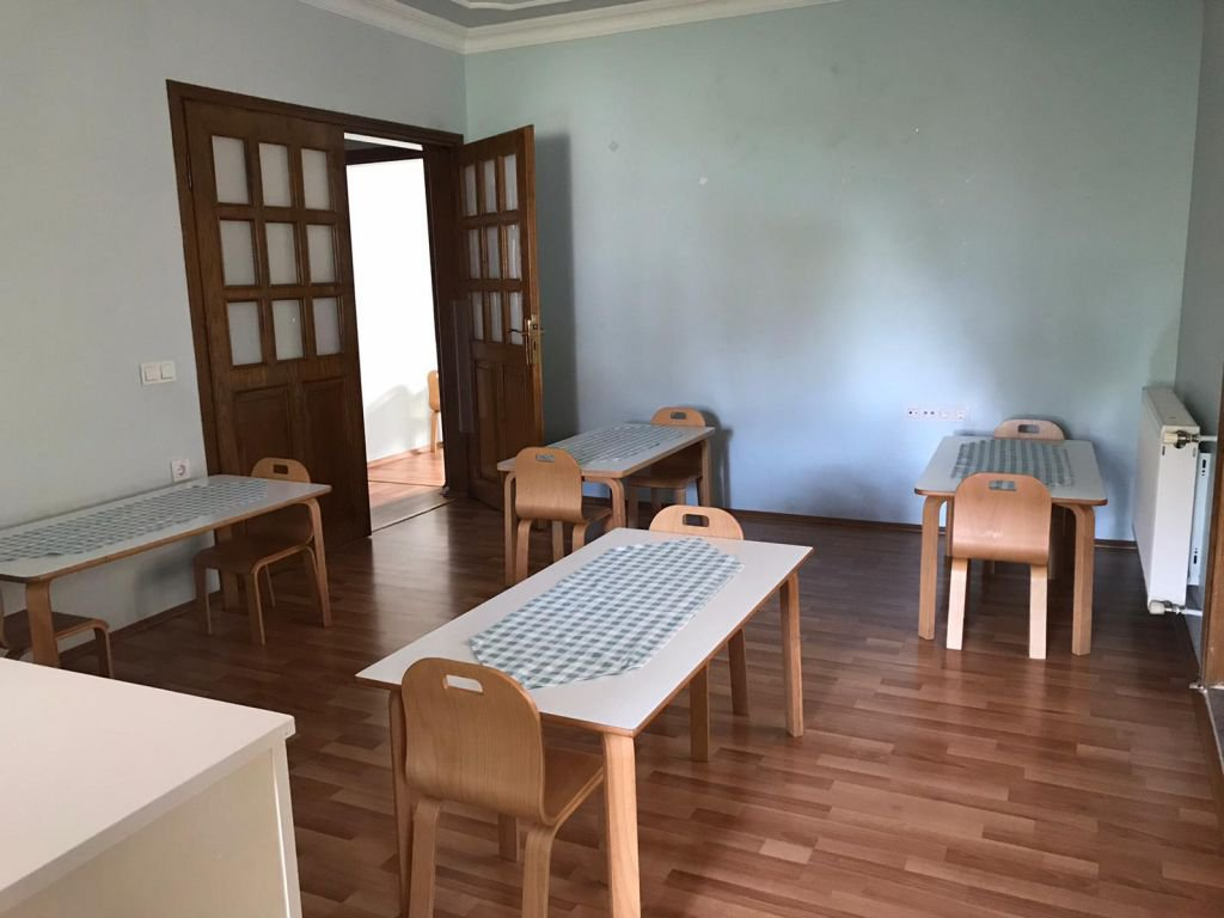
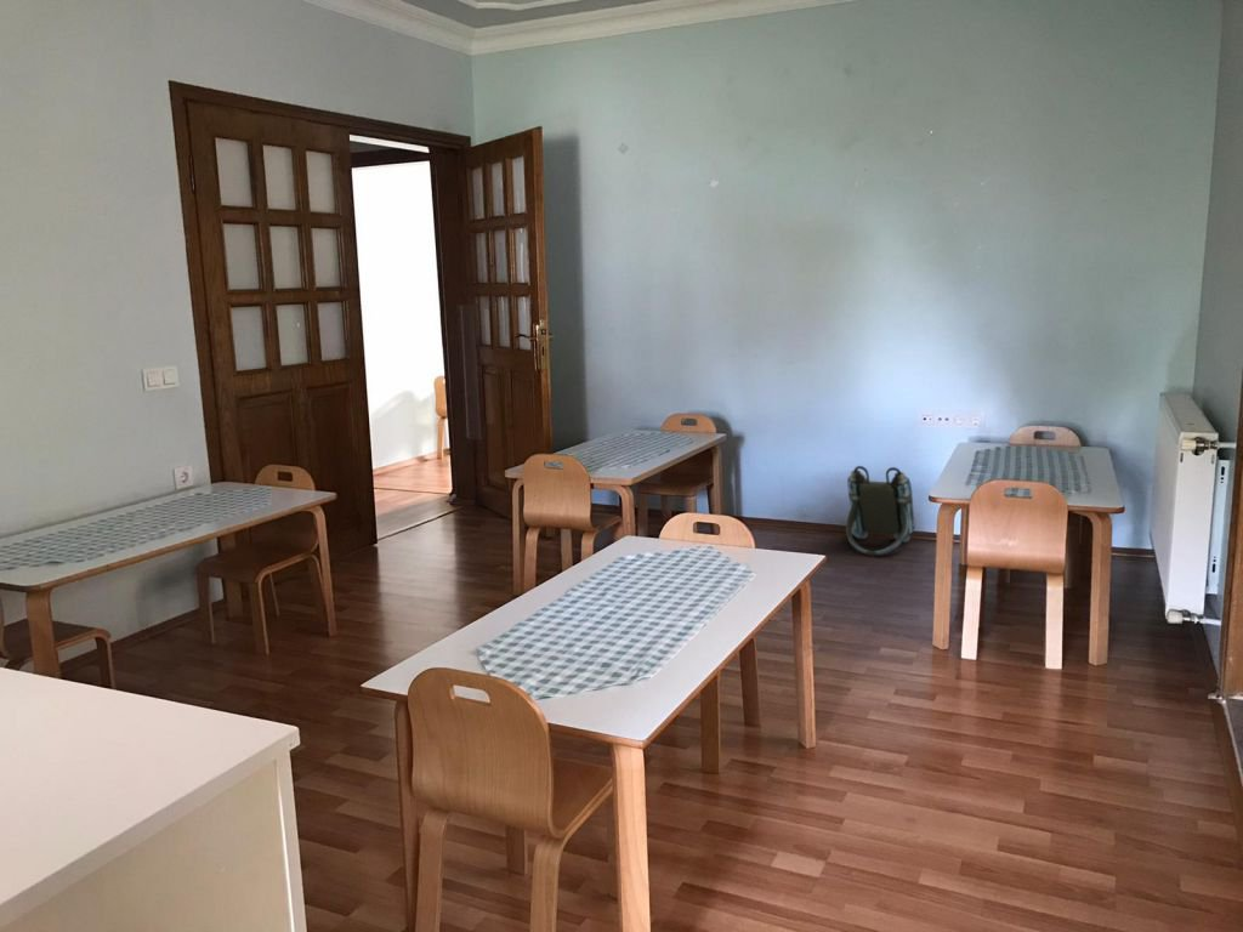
+ backpack (878, 505)
